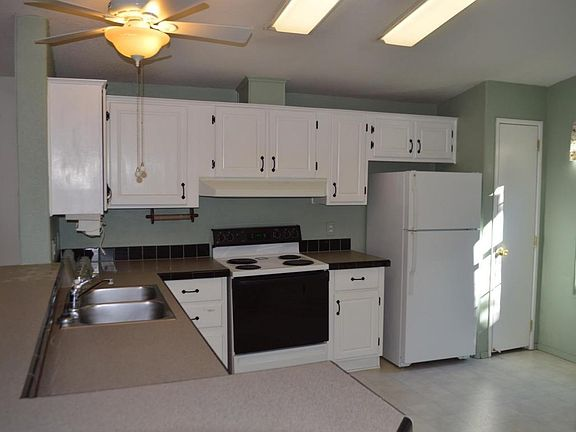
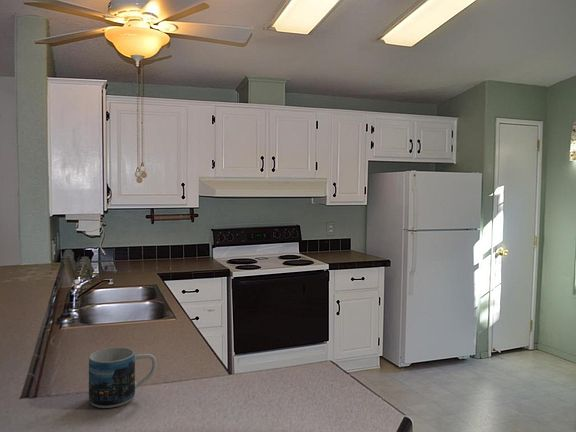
+ mug (123, 375)
